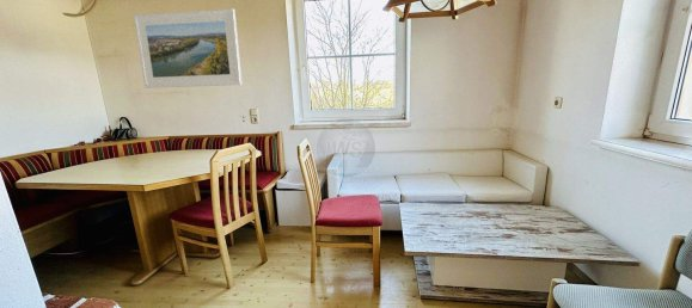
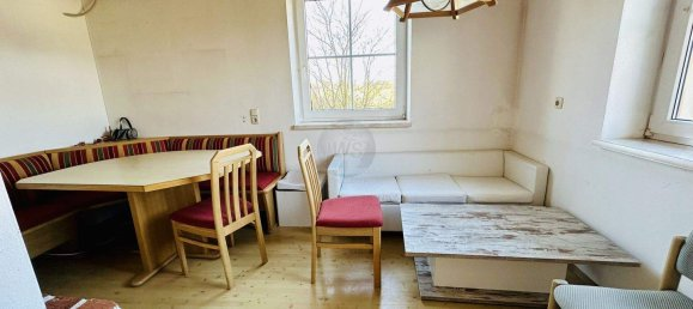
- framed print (188, 50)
